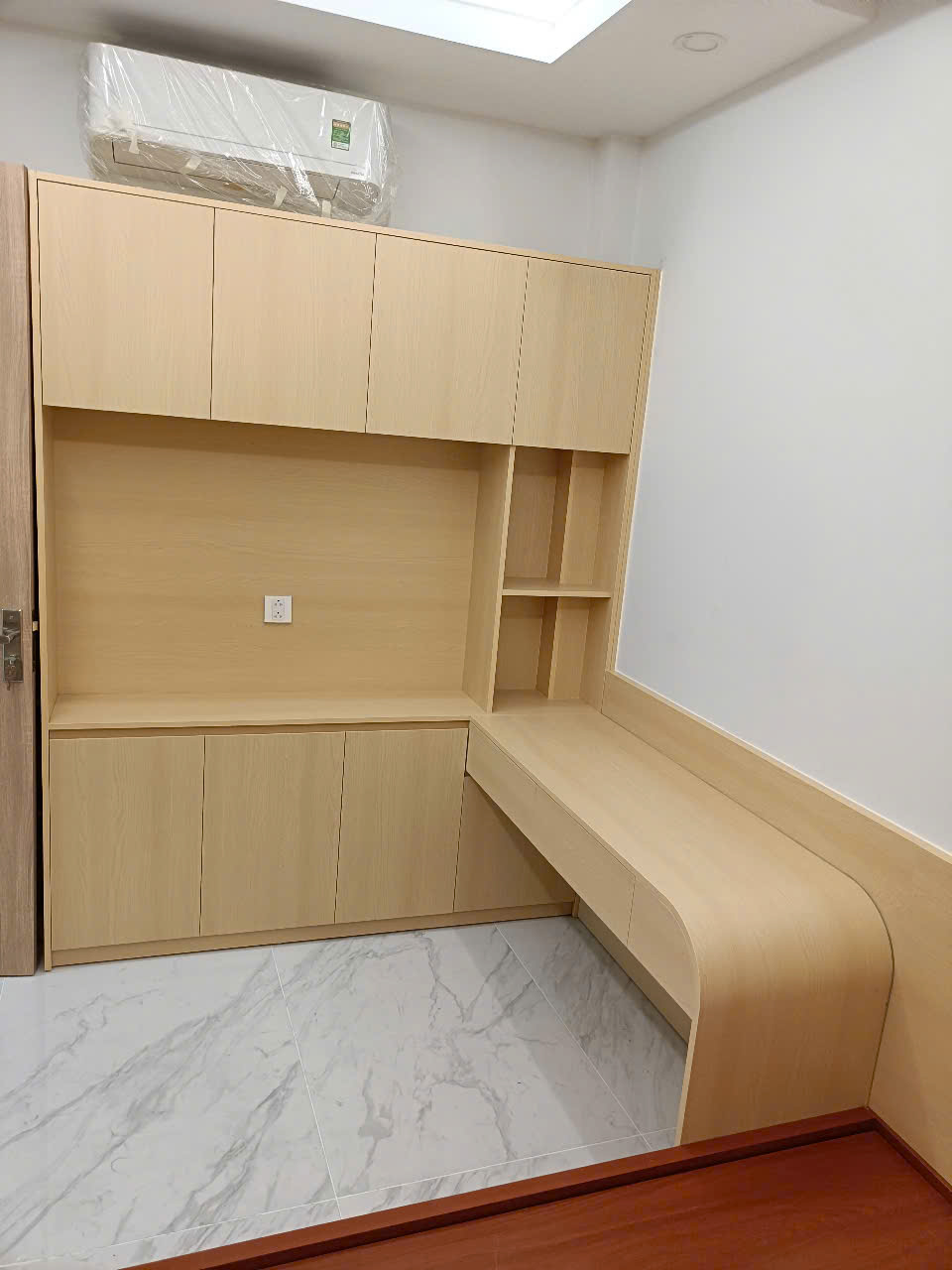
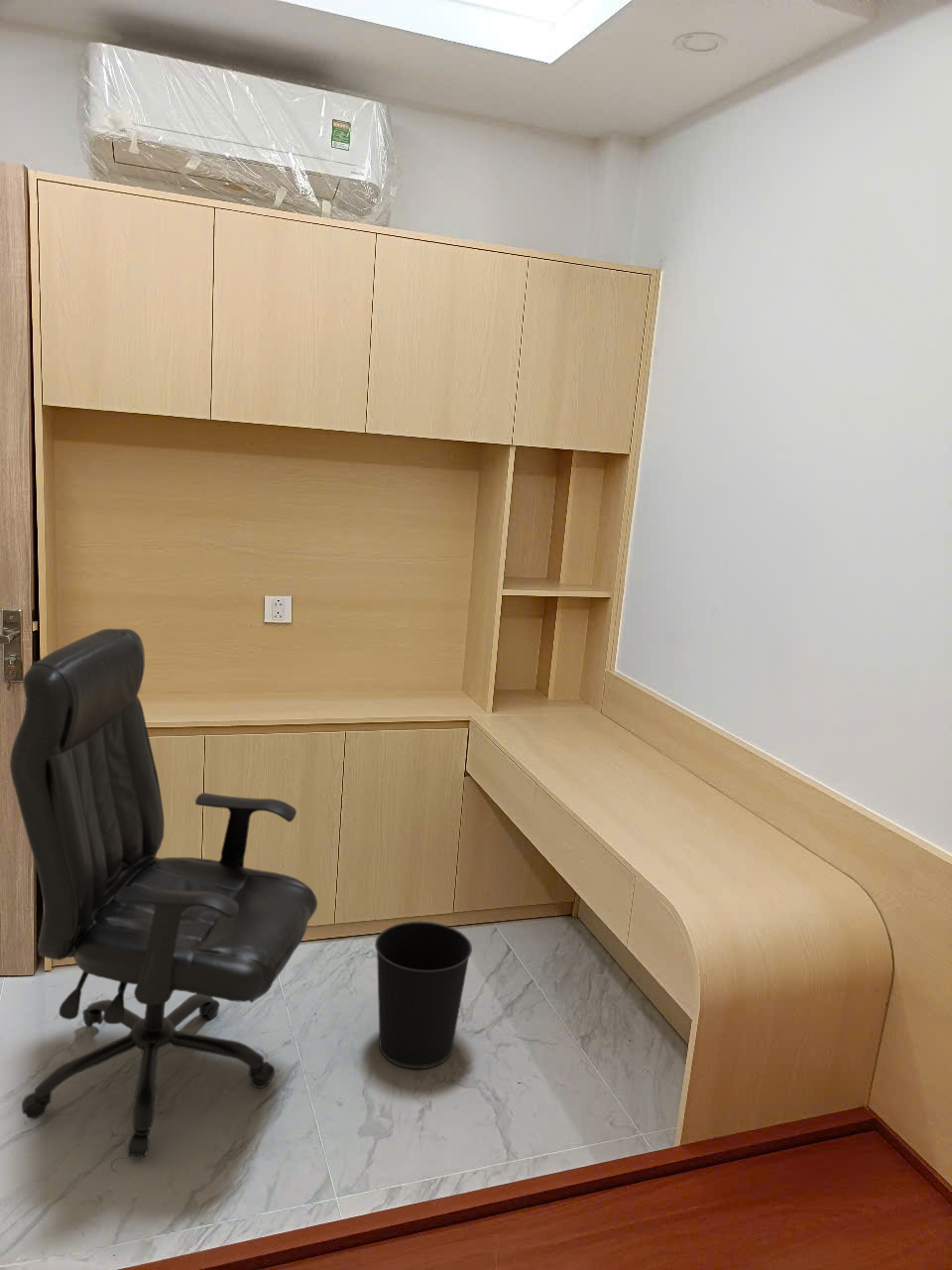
+ wastebasket (419, 995)
+ office chair (177, 876)
